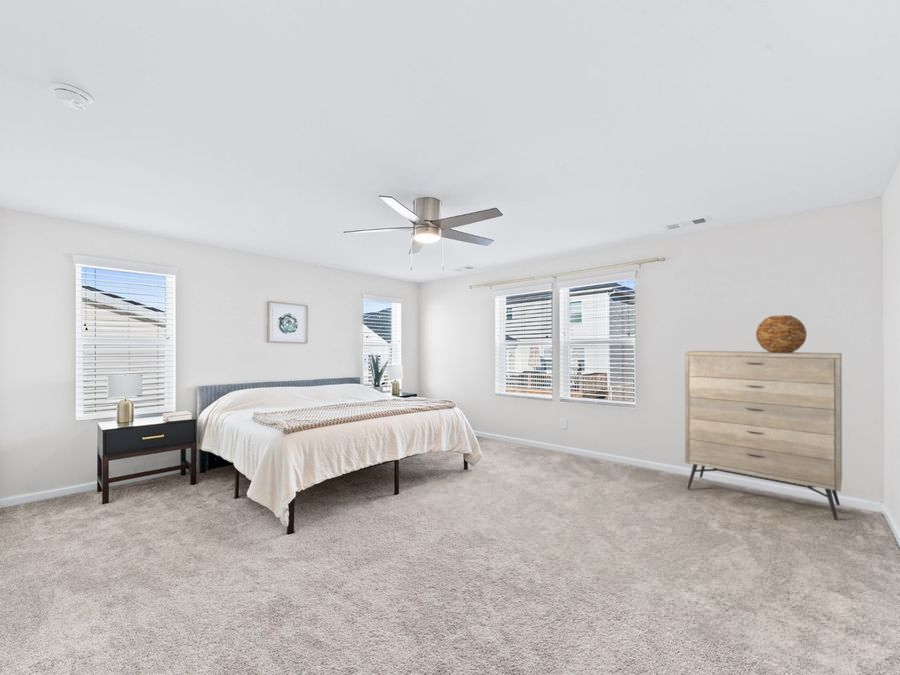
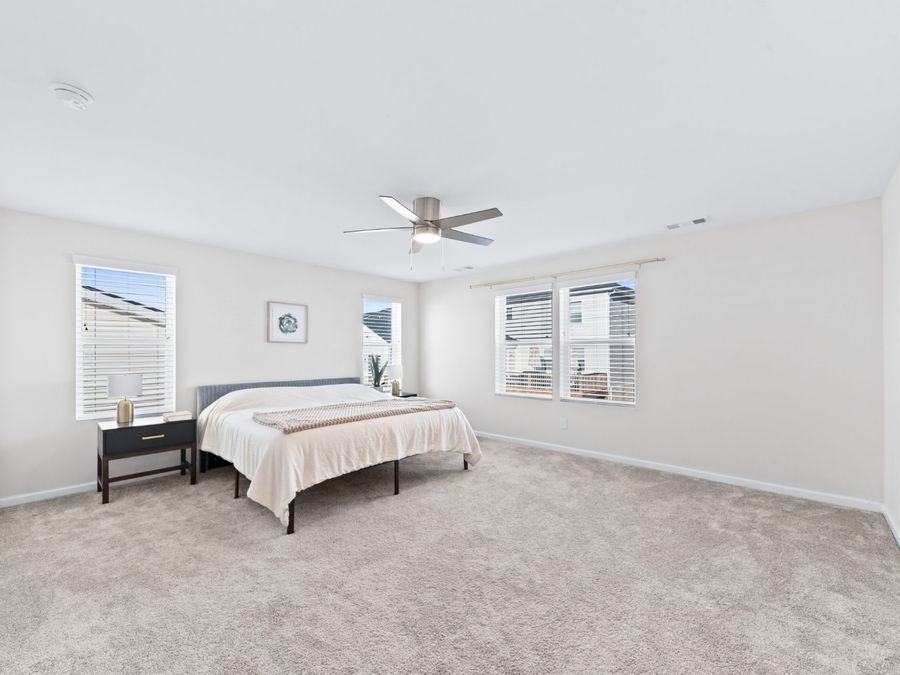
- dresser (759, 424)
- vase (780, 334)
